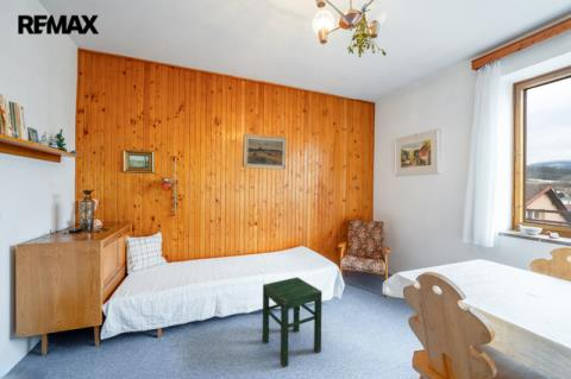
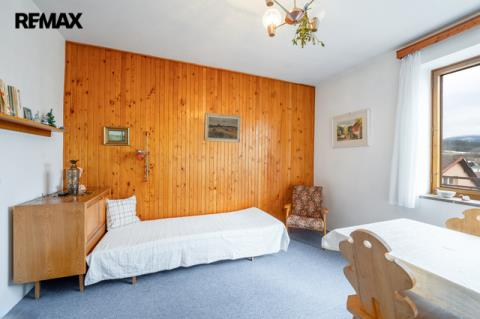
- stool (288, 316)
